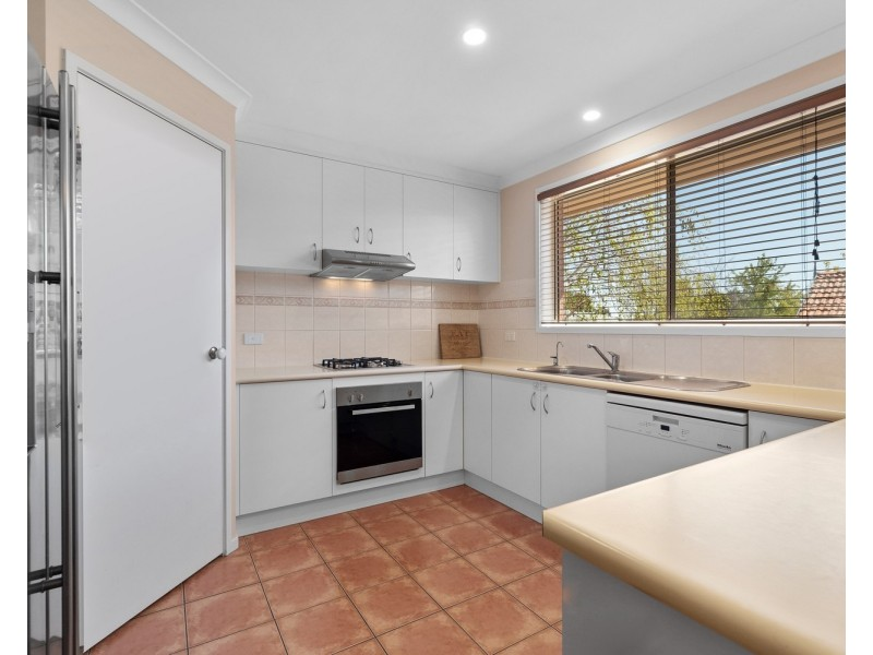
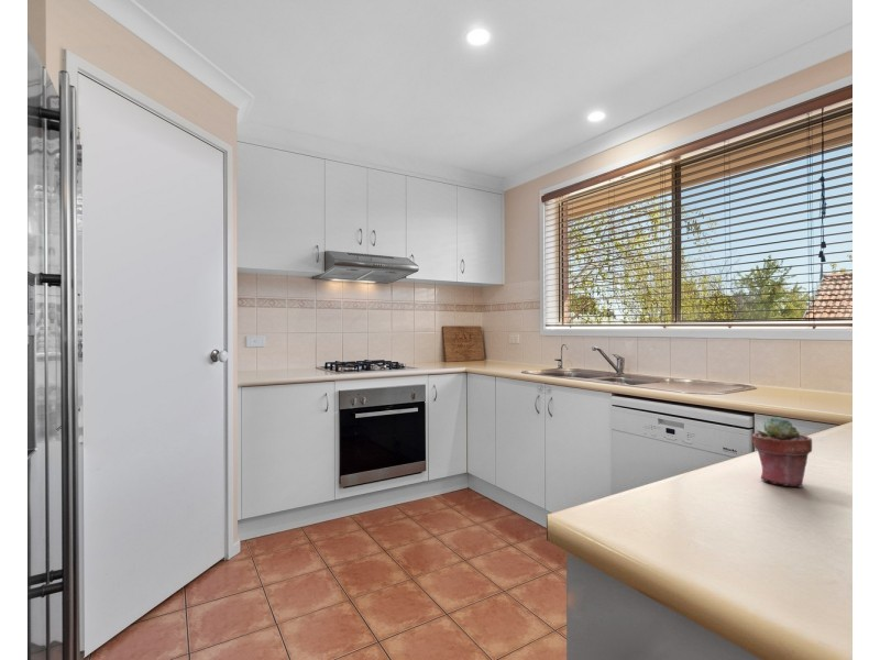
+ potted succulent (781, 449)
